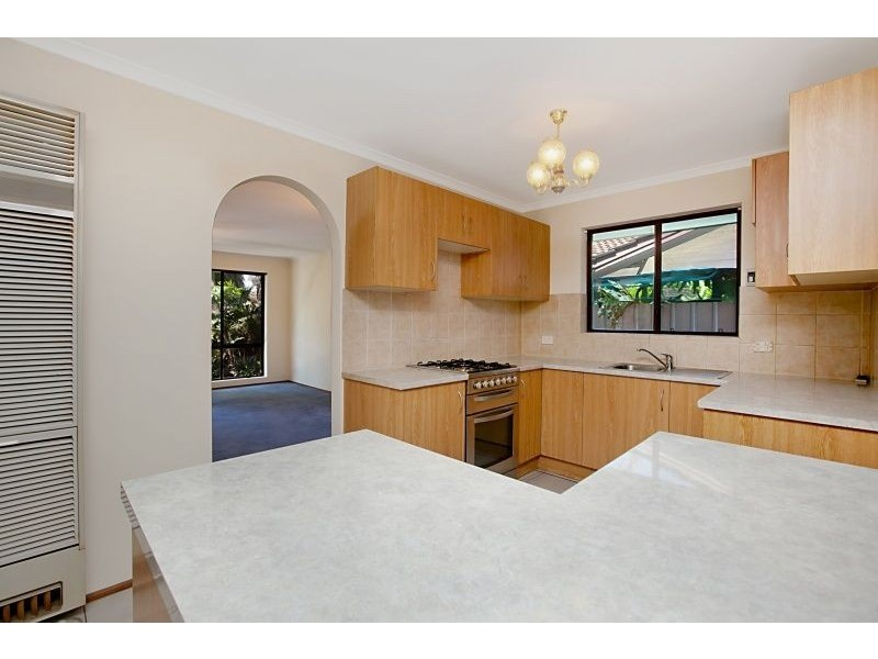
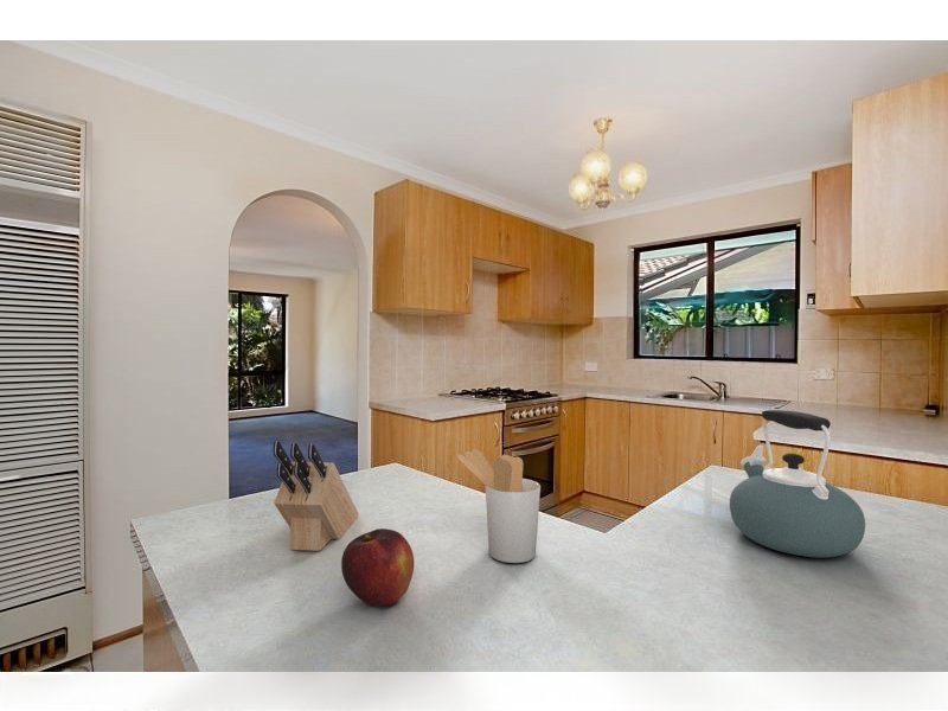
+ kettle (784, 473)
+ knife block (316, 485)
+ fruit (377, 564)
+ utensil holder (498, 500)
